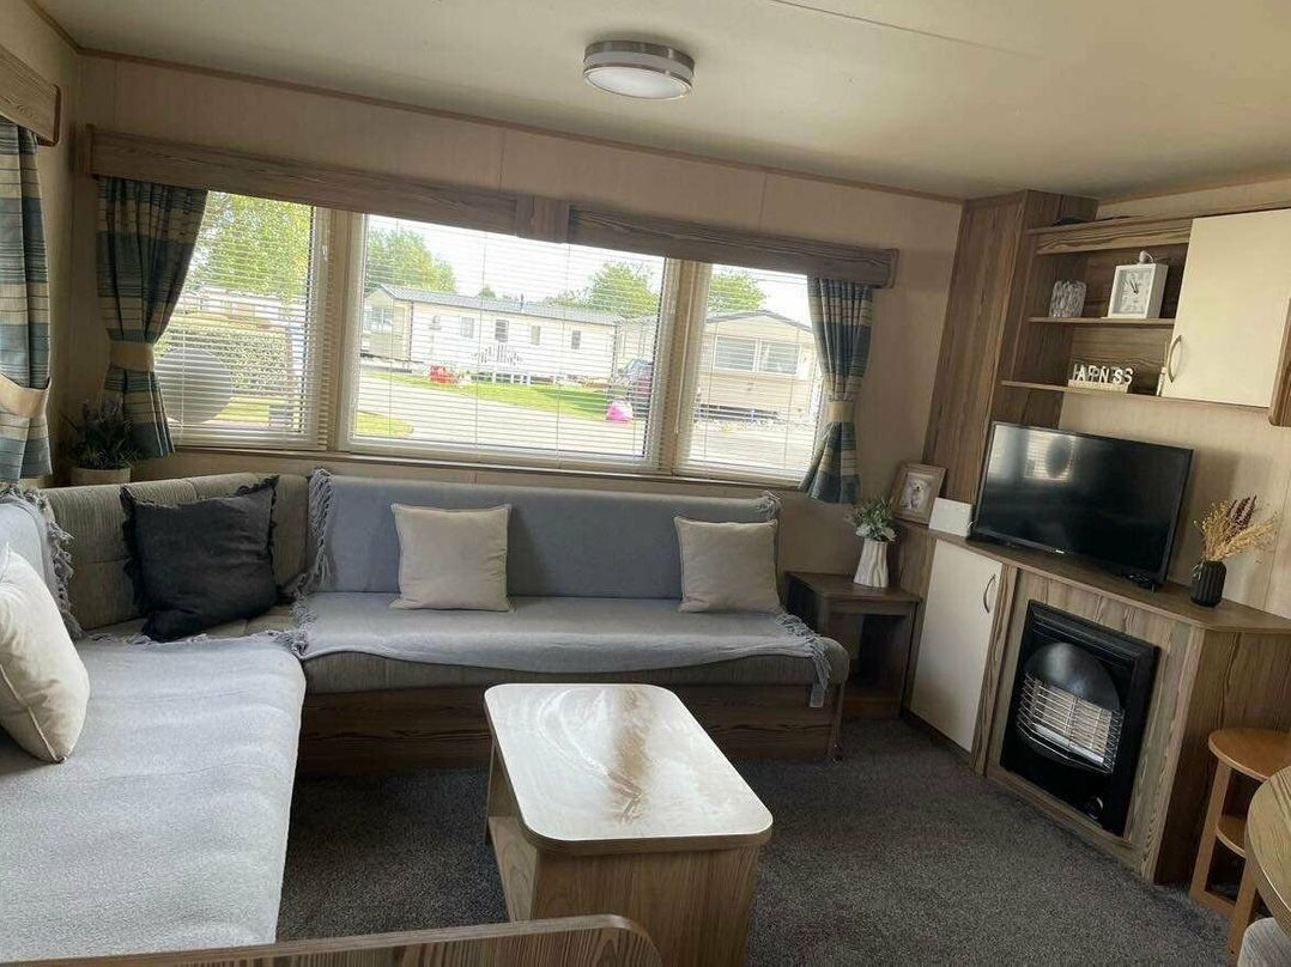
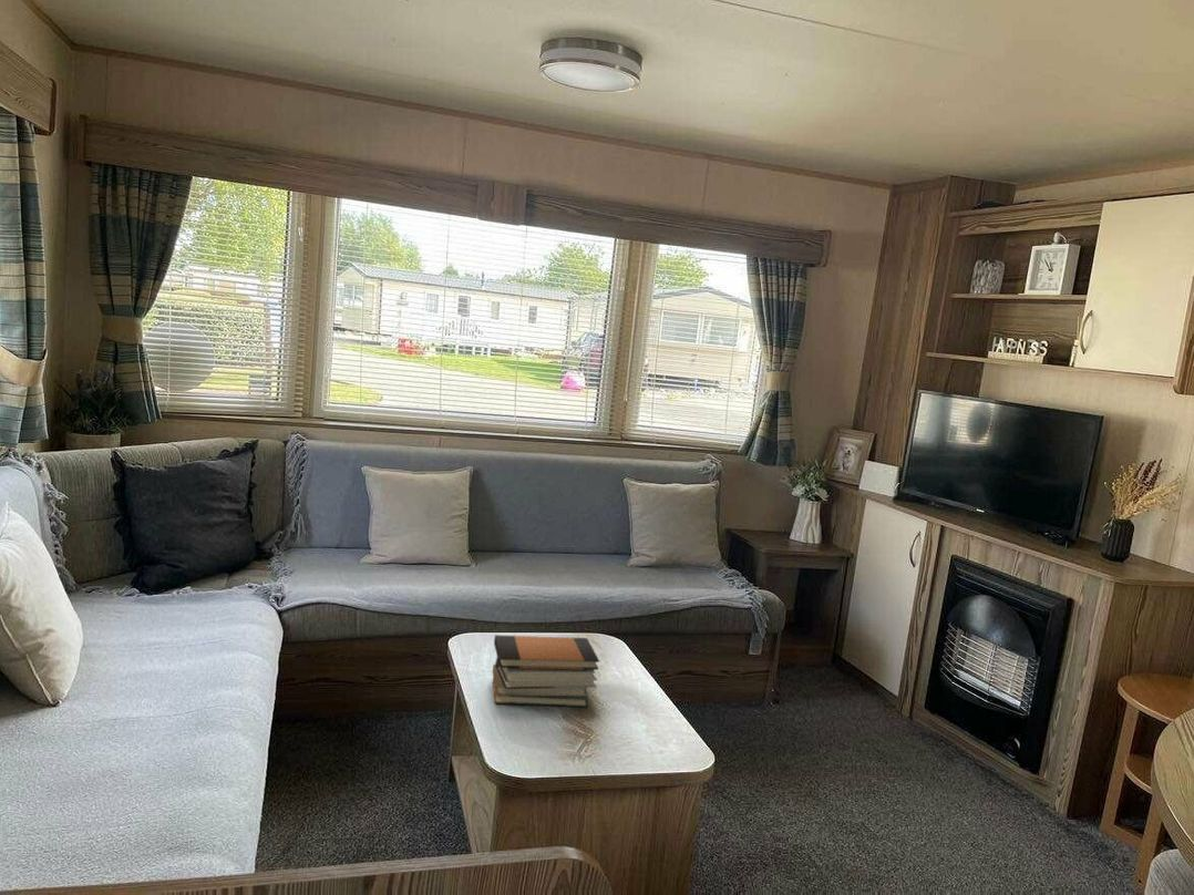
+ book stack (543, 670)
